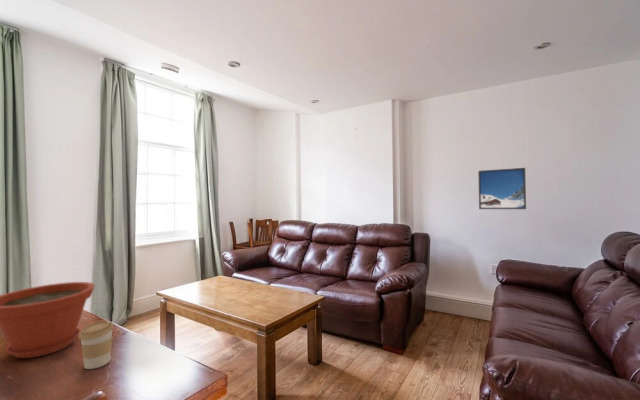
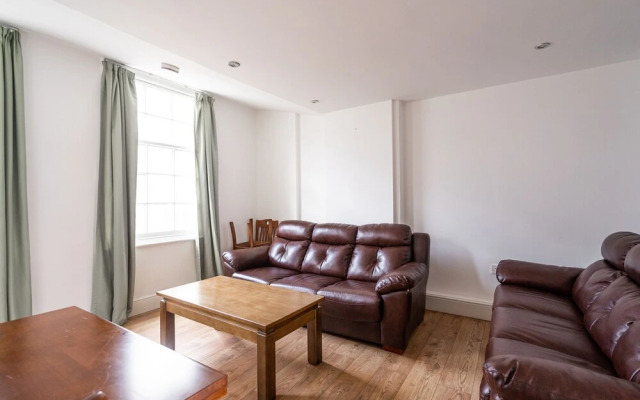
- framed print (501, 189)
- coffee cup (96, 343)
- plant pot (44, 320)
